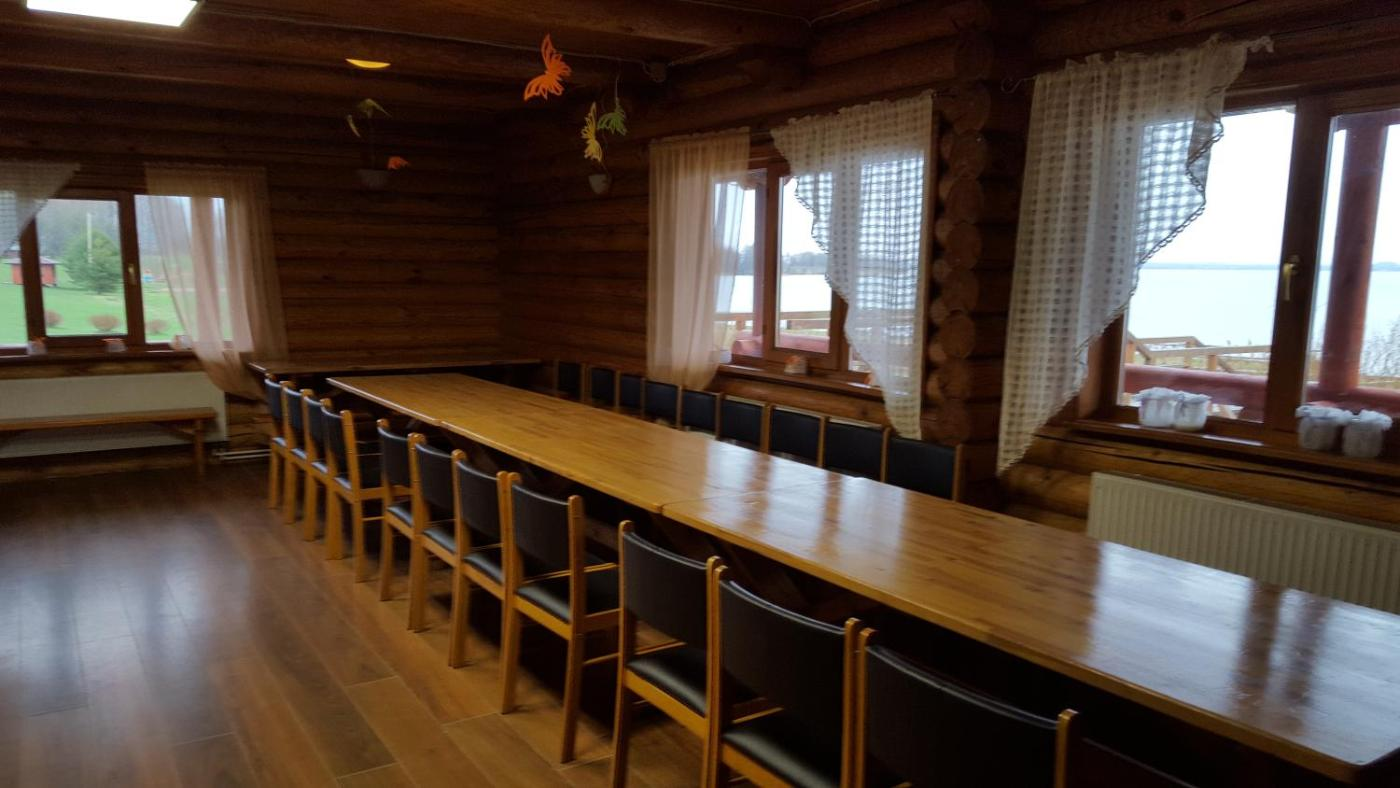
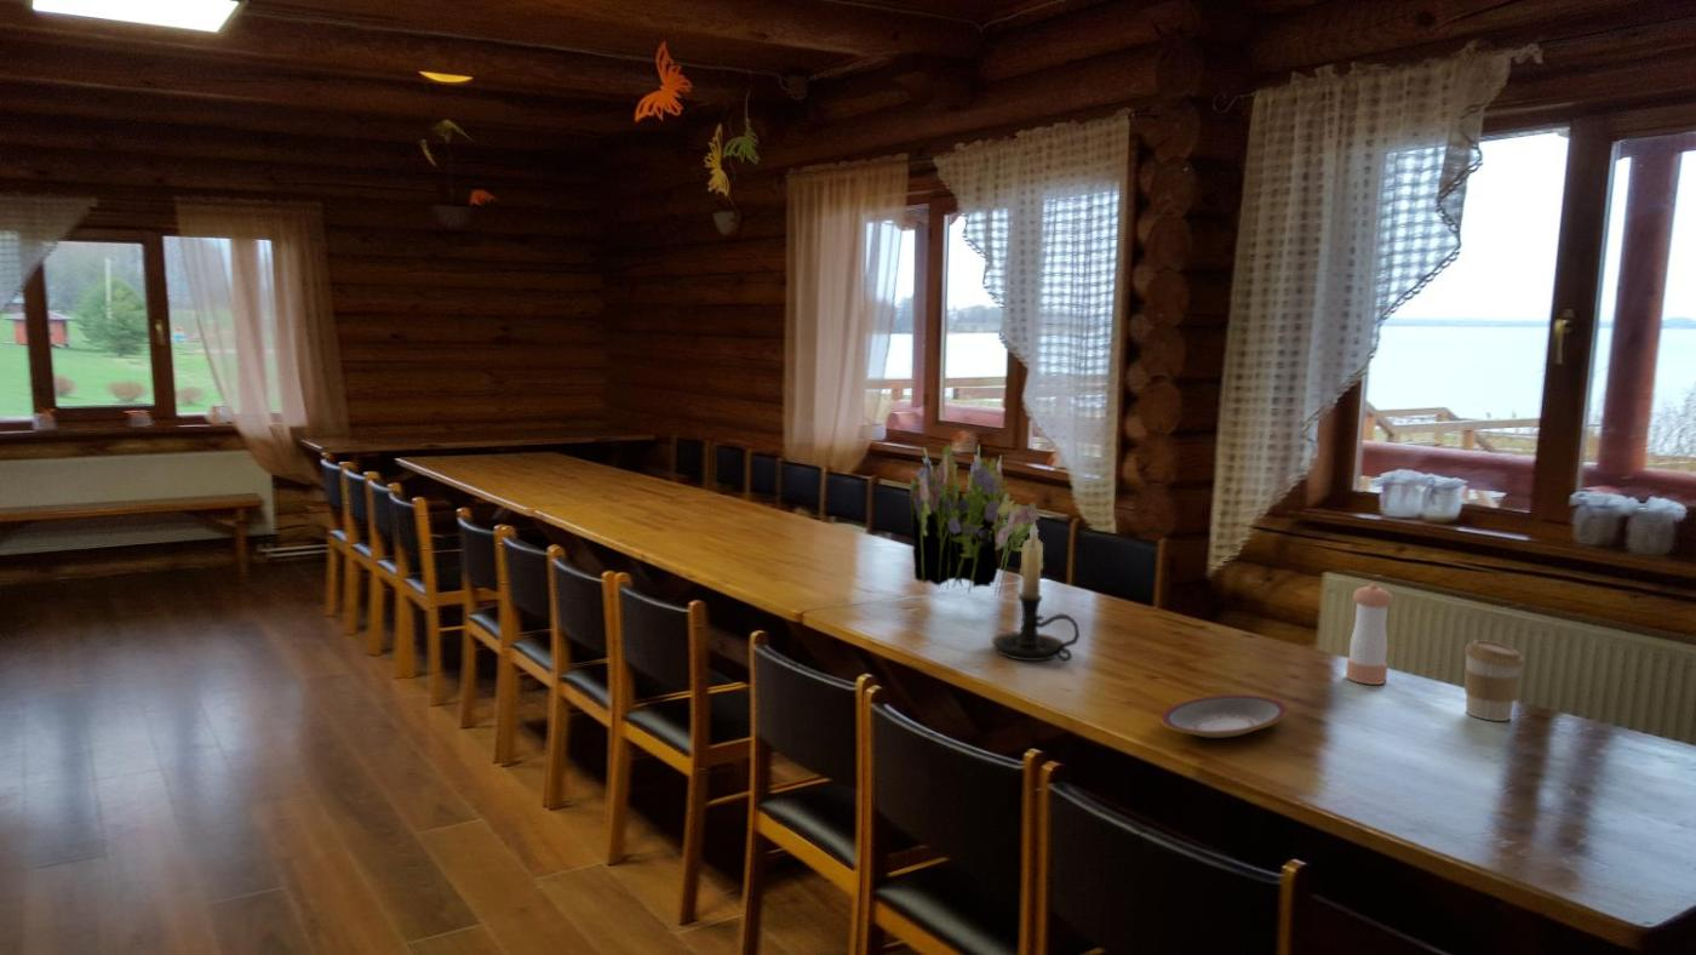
+ coffee cup (1491, 679)
+ flower bouquet (970, 520)
+ plate (1224, 719)
+ candle holder (1039, 589)
+ pepper shaker (1369, 631)
